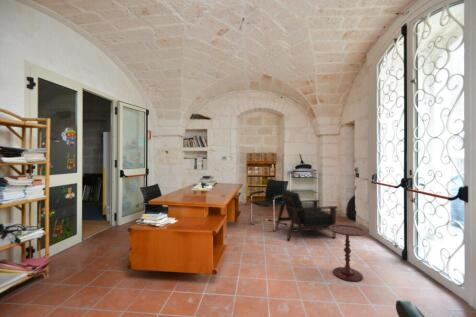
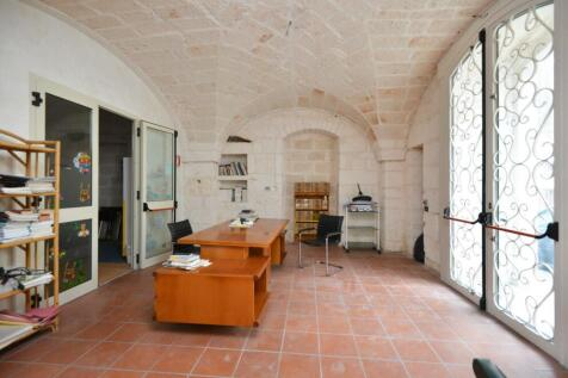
- side table (347, 251)
- armchair (304, 212)
